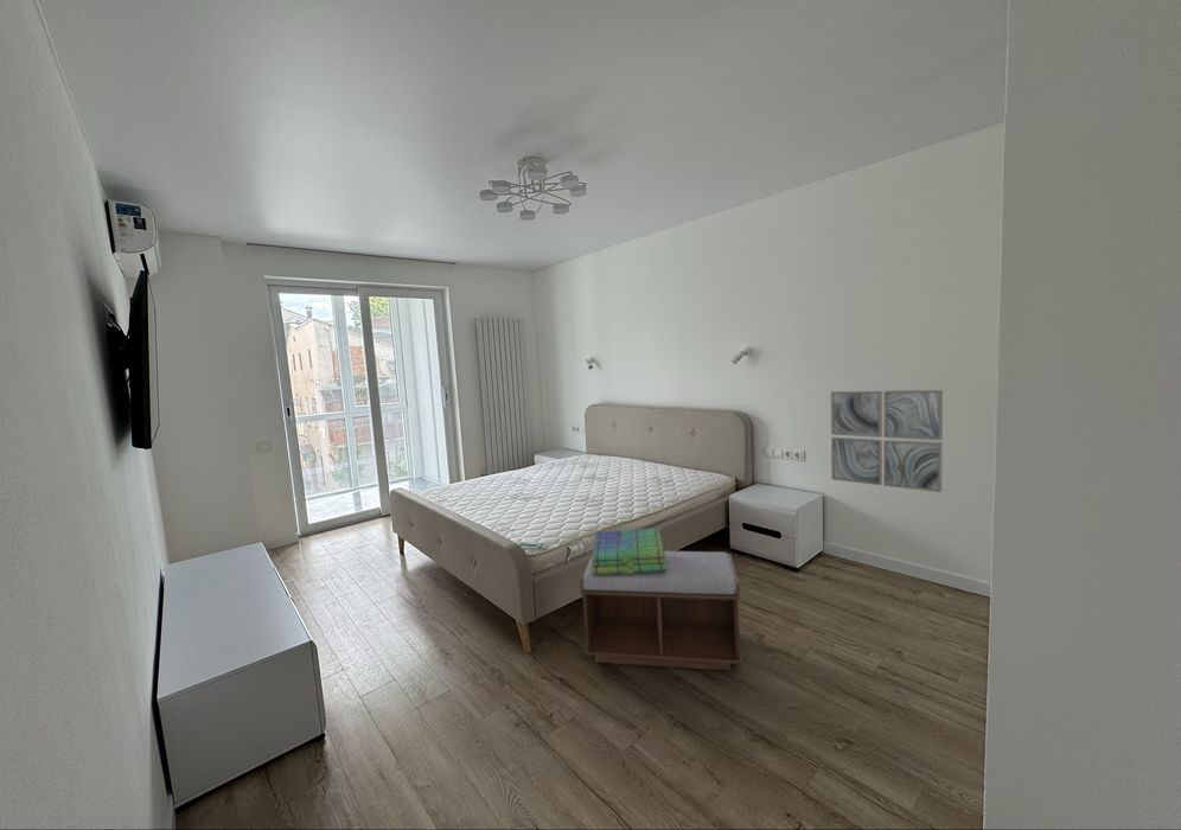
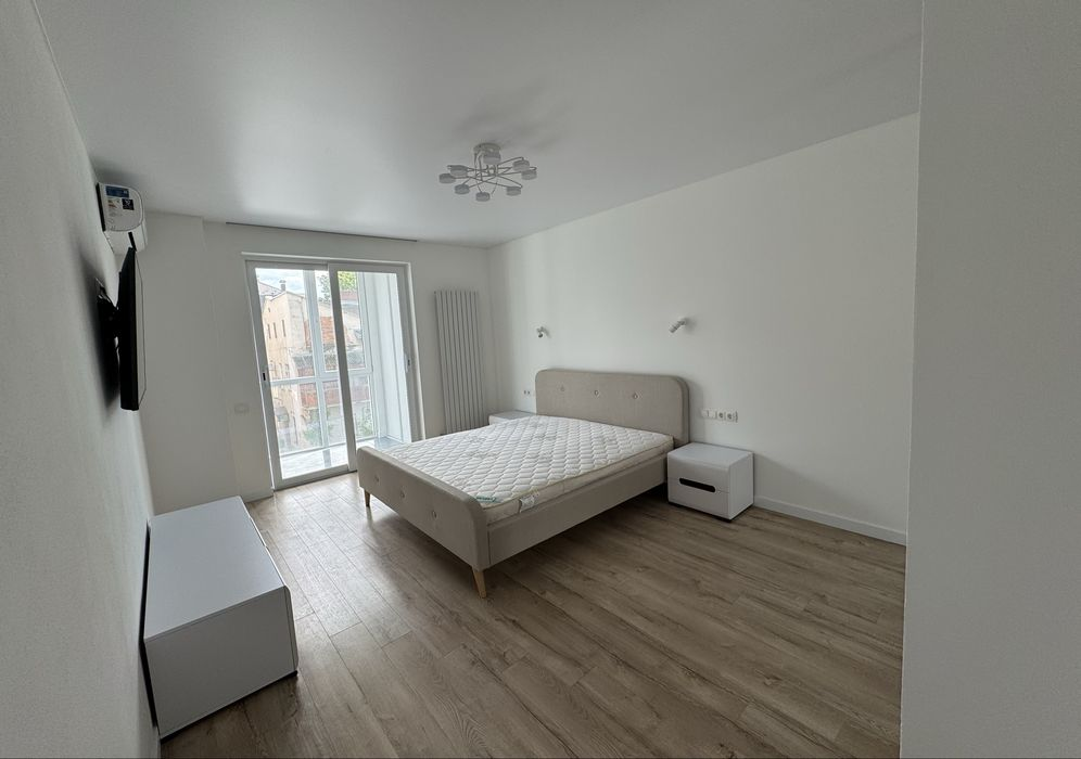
- wall art (881, 439)
- bench (659, 605)
- stack of books (627, 553)
